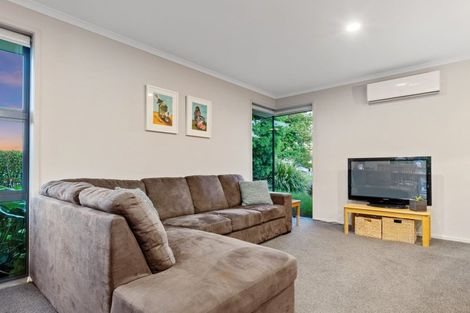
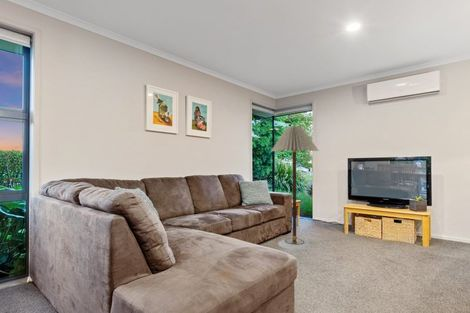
+ floor lamp (294, 185)
